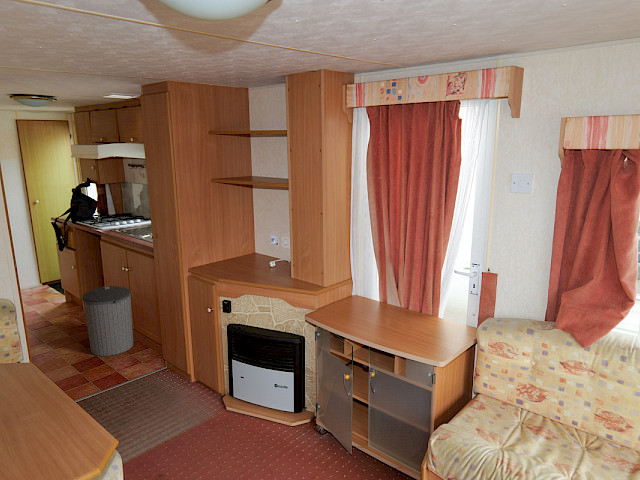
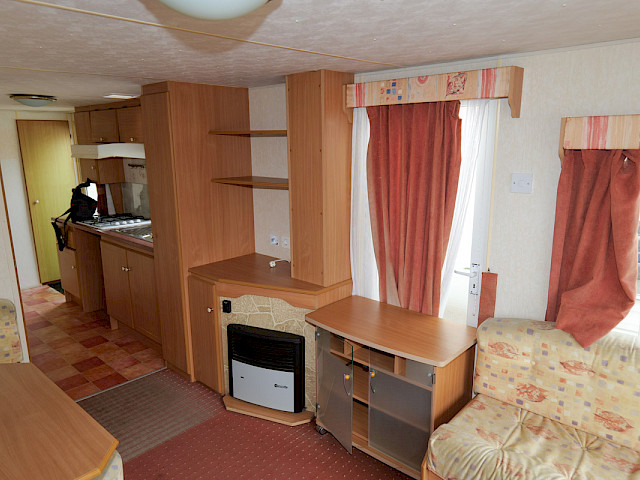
- trash can (109, 317)
